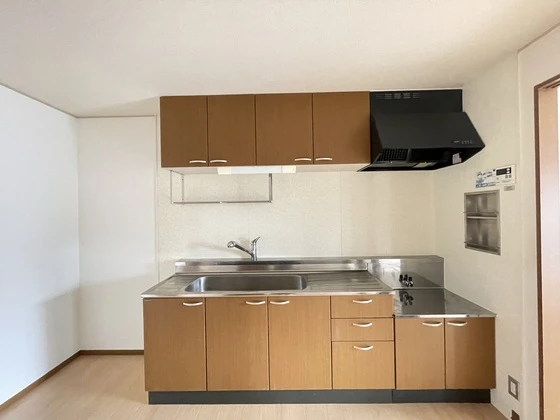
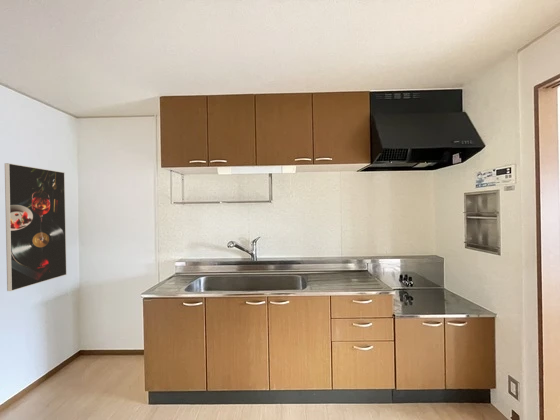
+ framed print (39, 225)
